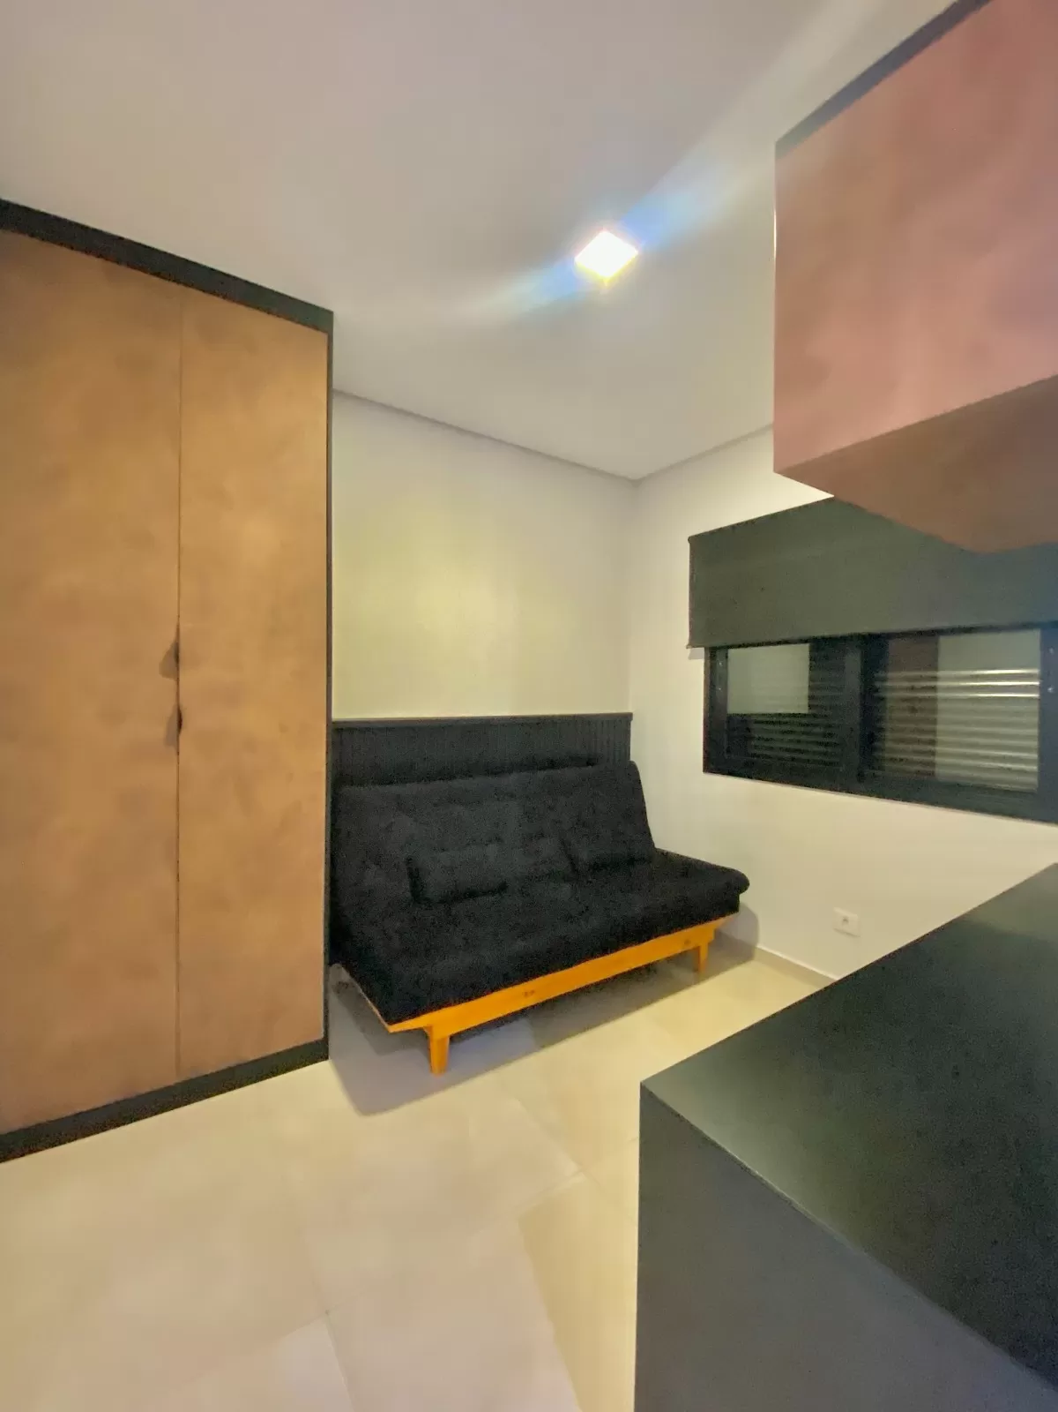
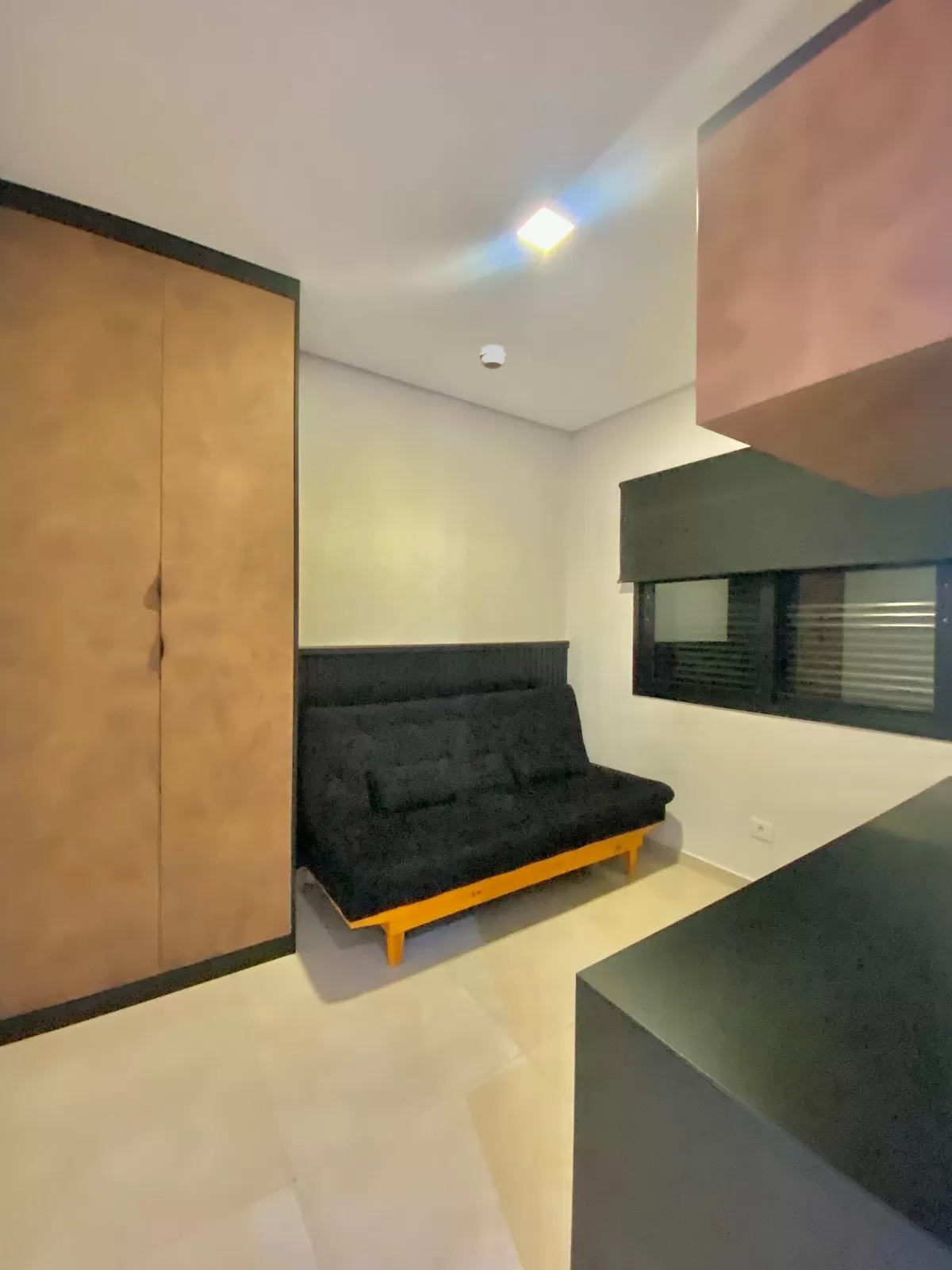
+ smoke detector (493, 357)
